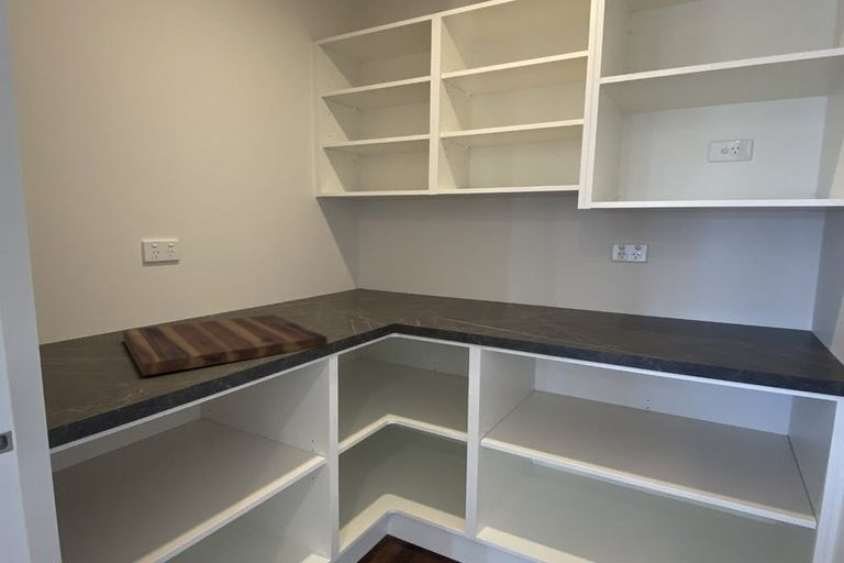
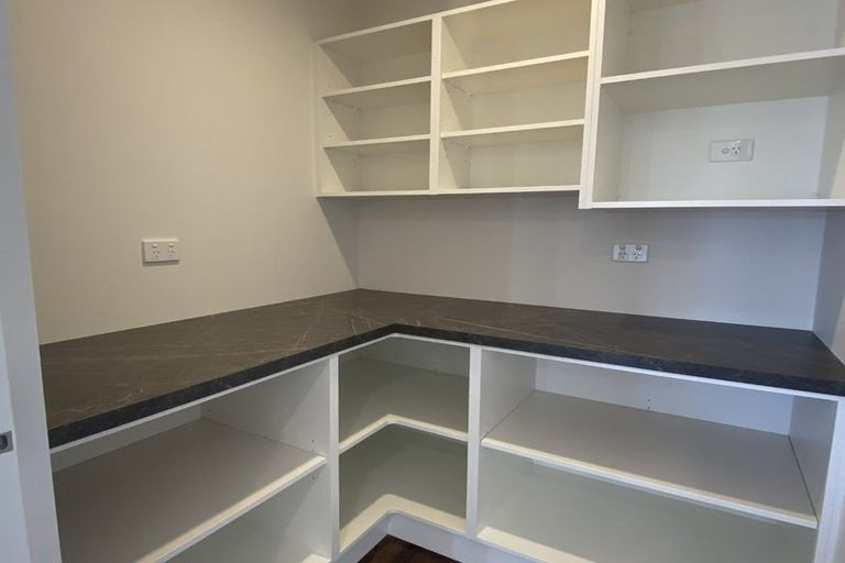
- cutting board (223, 338)
